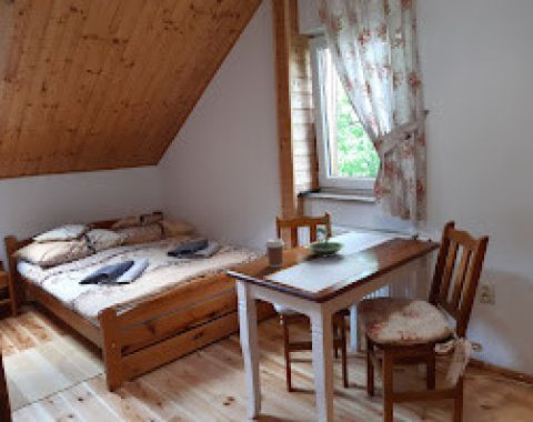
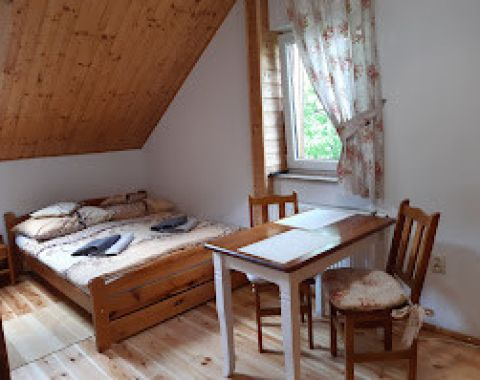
- terrarium (325, 224)
- coffee cup (274, 252)
